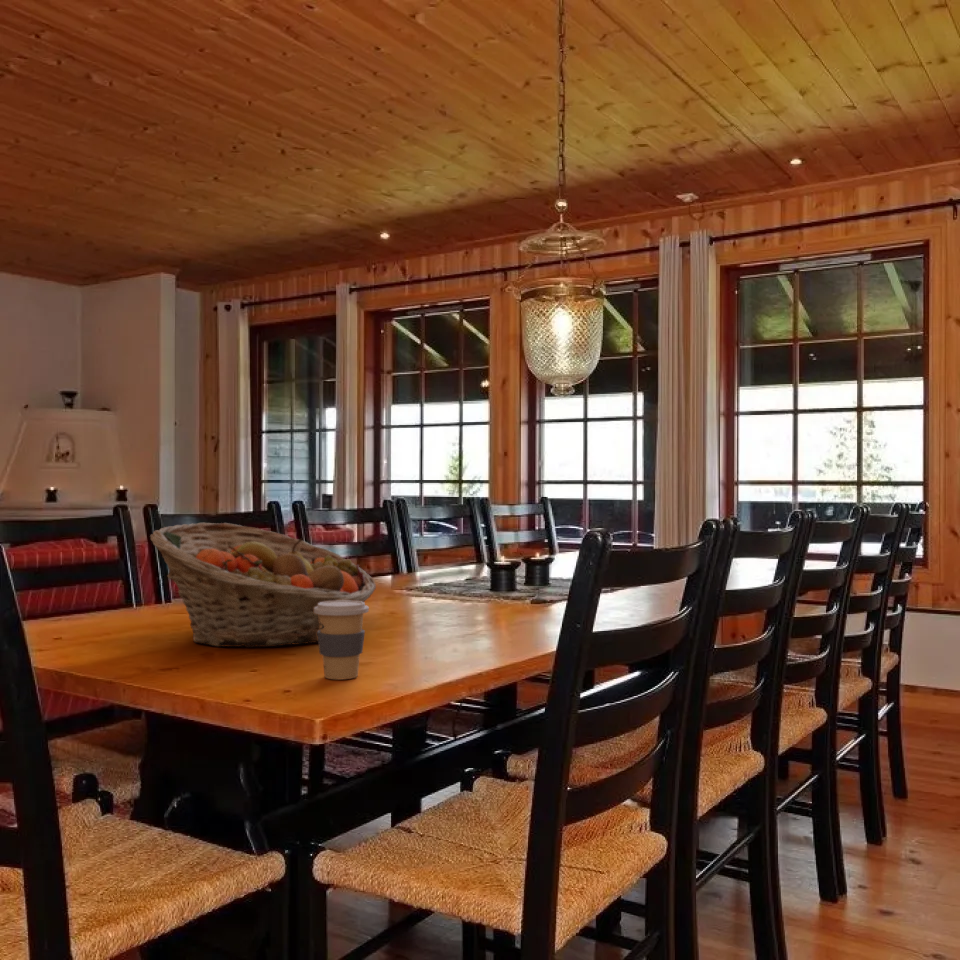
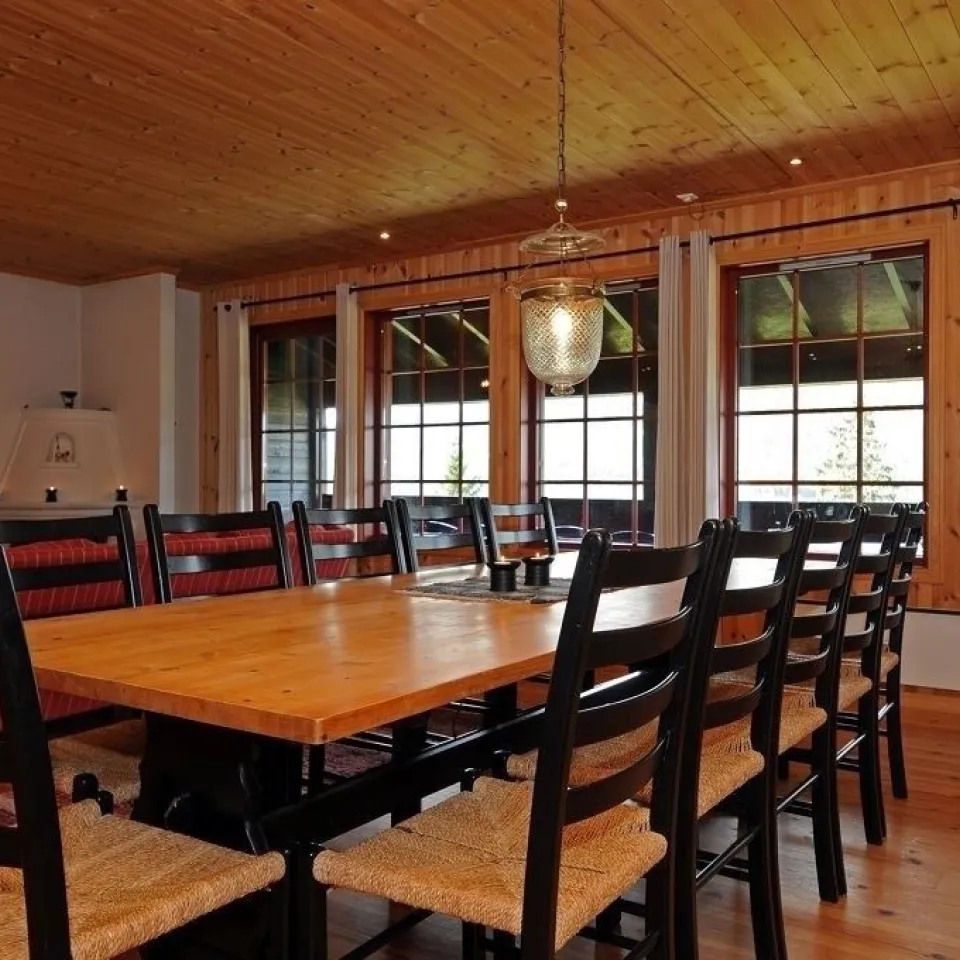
- coffee cup (341, 639)
- fruit basket (267, 578)
